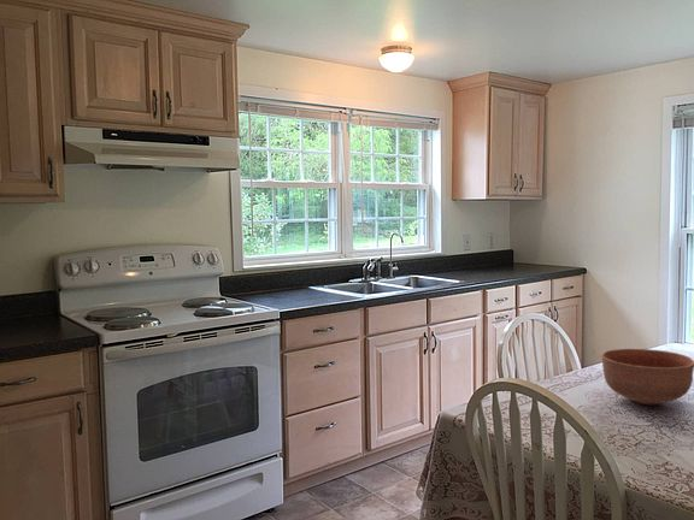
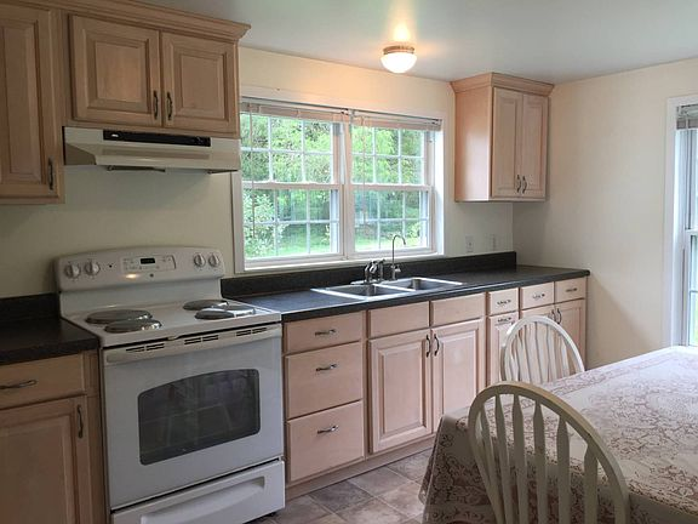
- bowl (646, 379)
